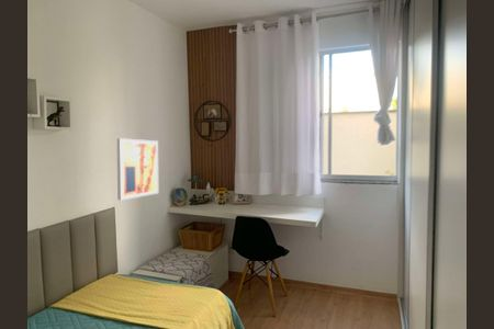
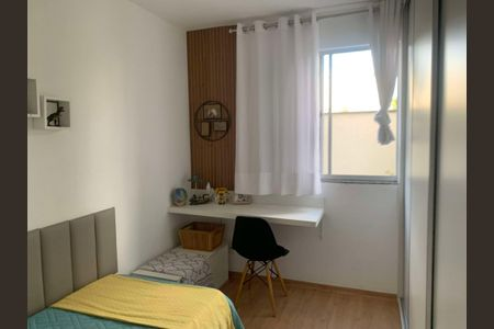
- wall art (139, 168)
